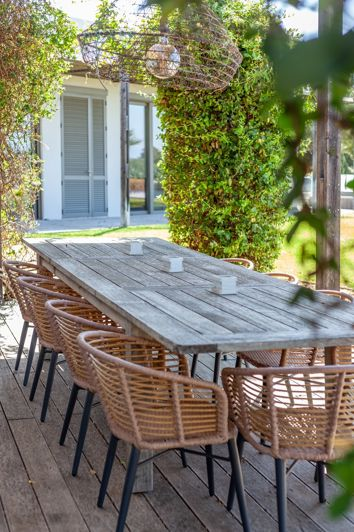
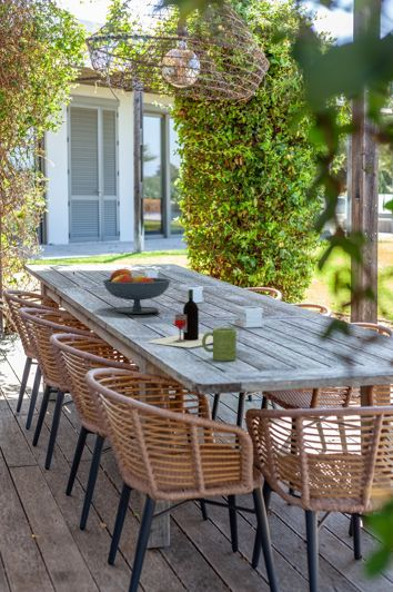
+ wine bottle (183, 314)
+ mug (219, 344)
+ fruit bowl (137, 289)
